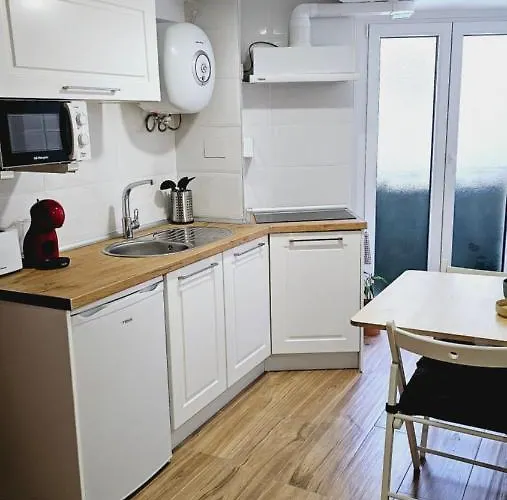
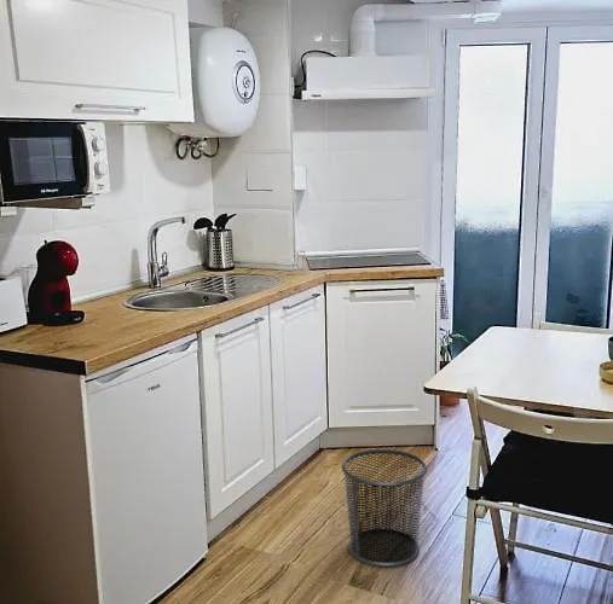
+ trash can (383, 506)
